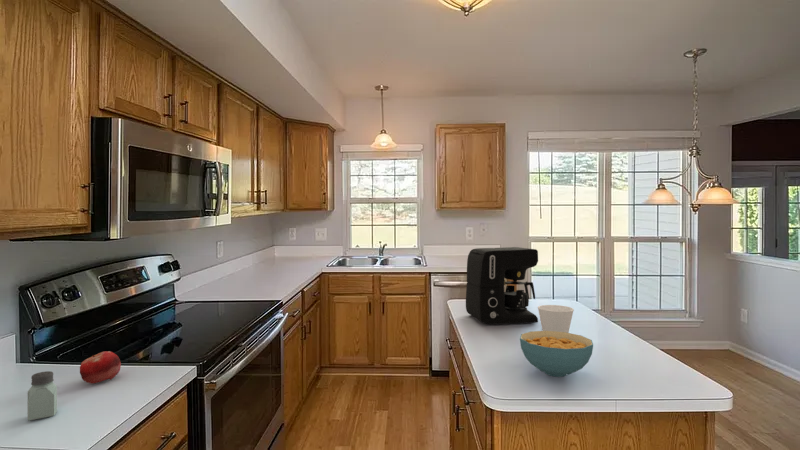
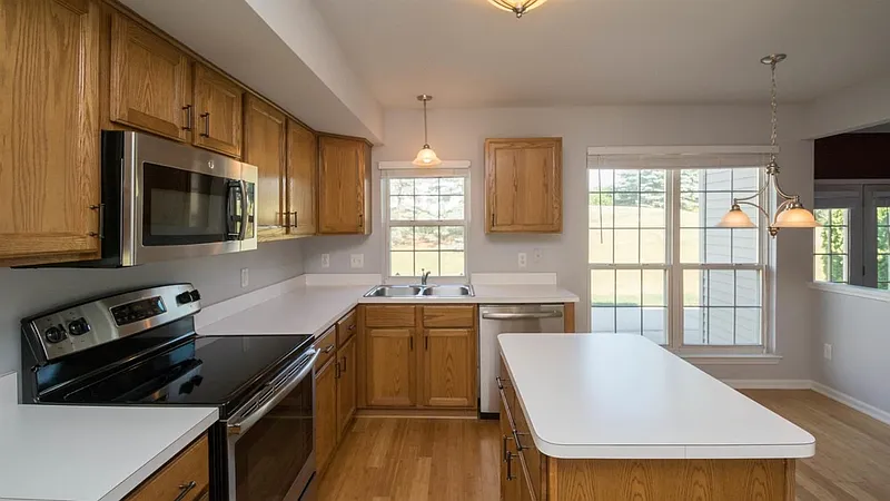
- fruit (100, 366)
- cup (555, 325)
- coffee maker (505, 283)
- saltshaker (42, 394)
- cereal bowl (555, 356)
